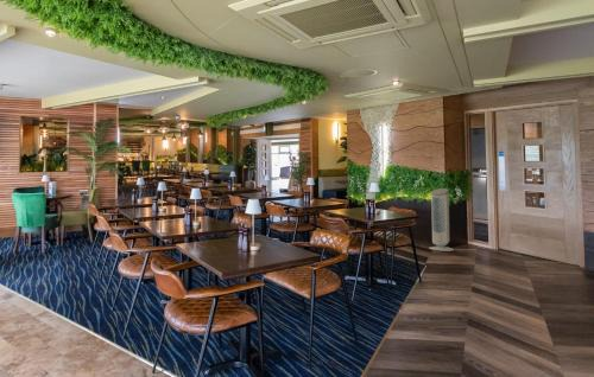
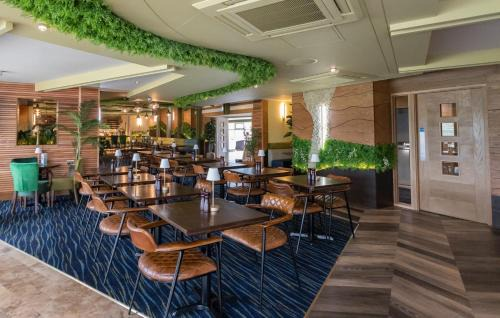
- air purifier (440, 218)
